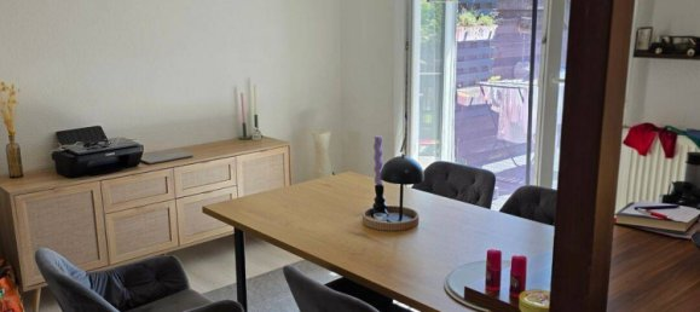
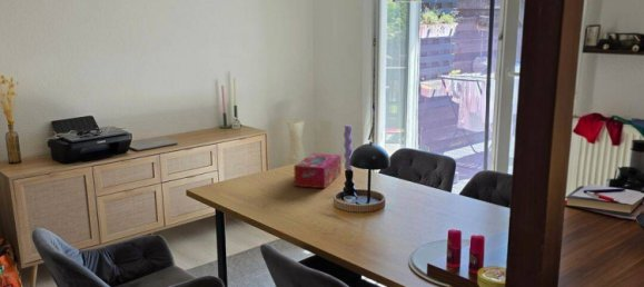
+ tissue box (318, 169)
